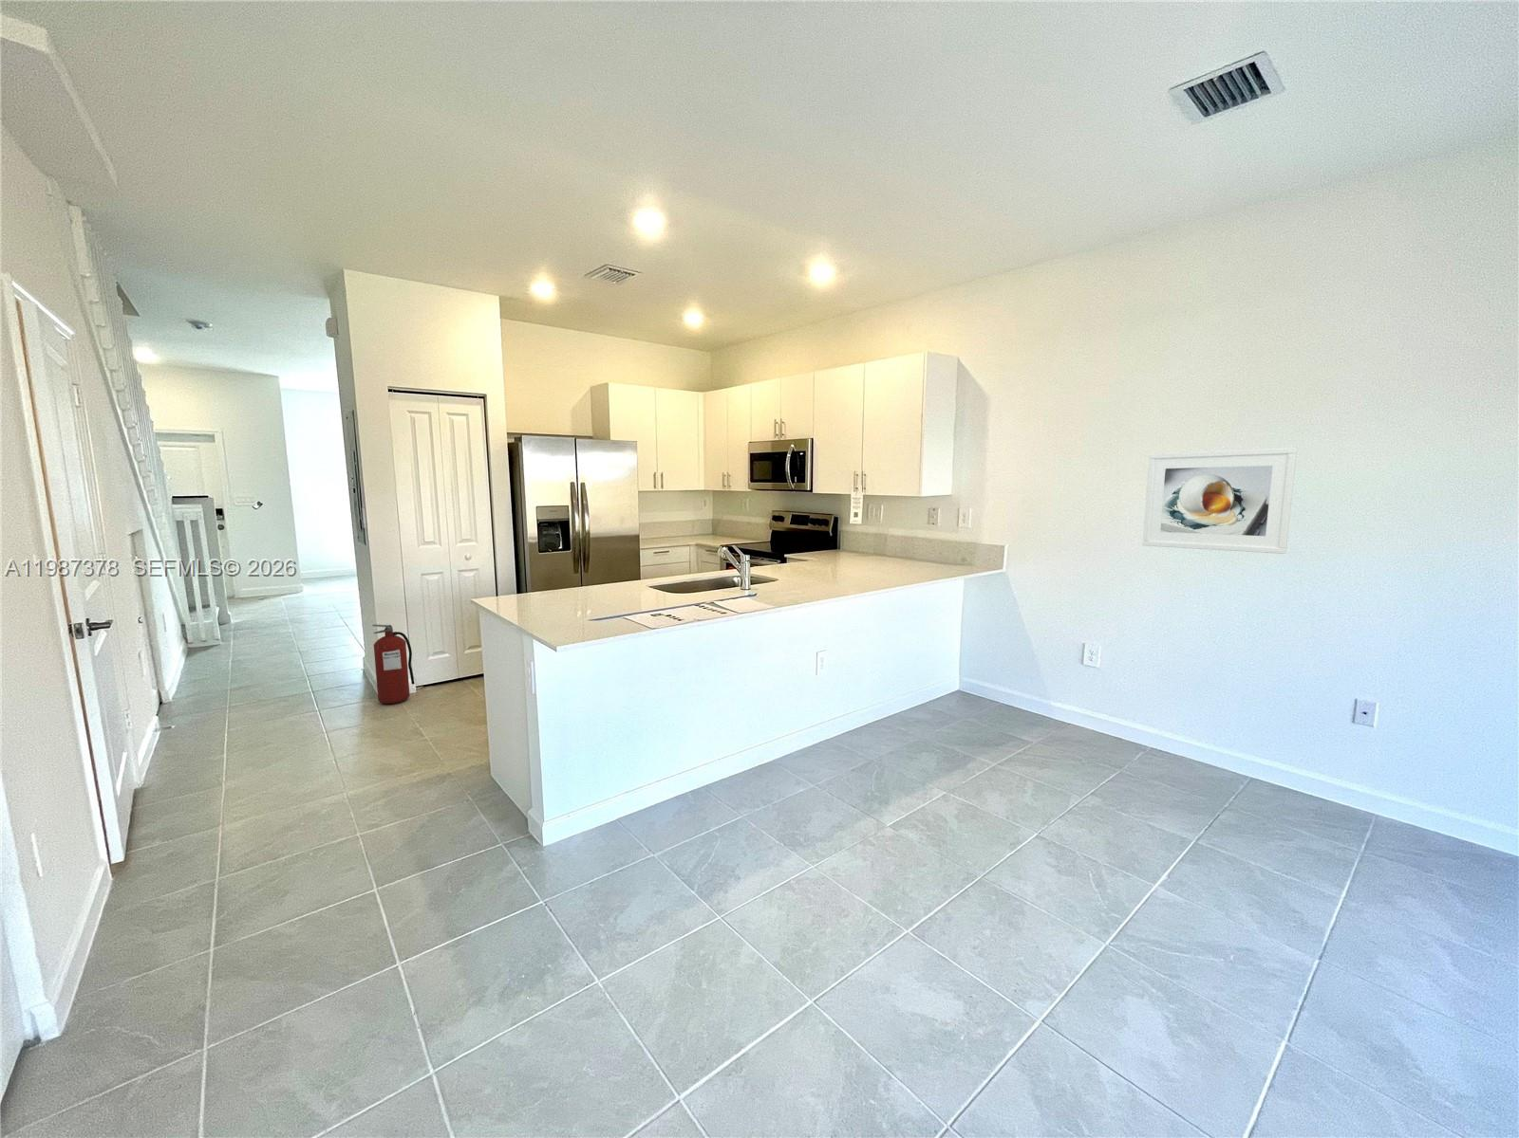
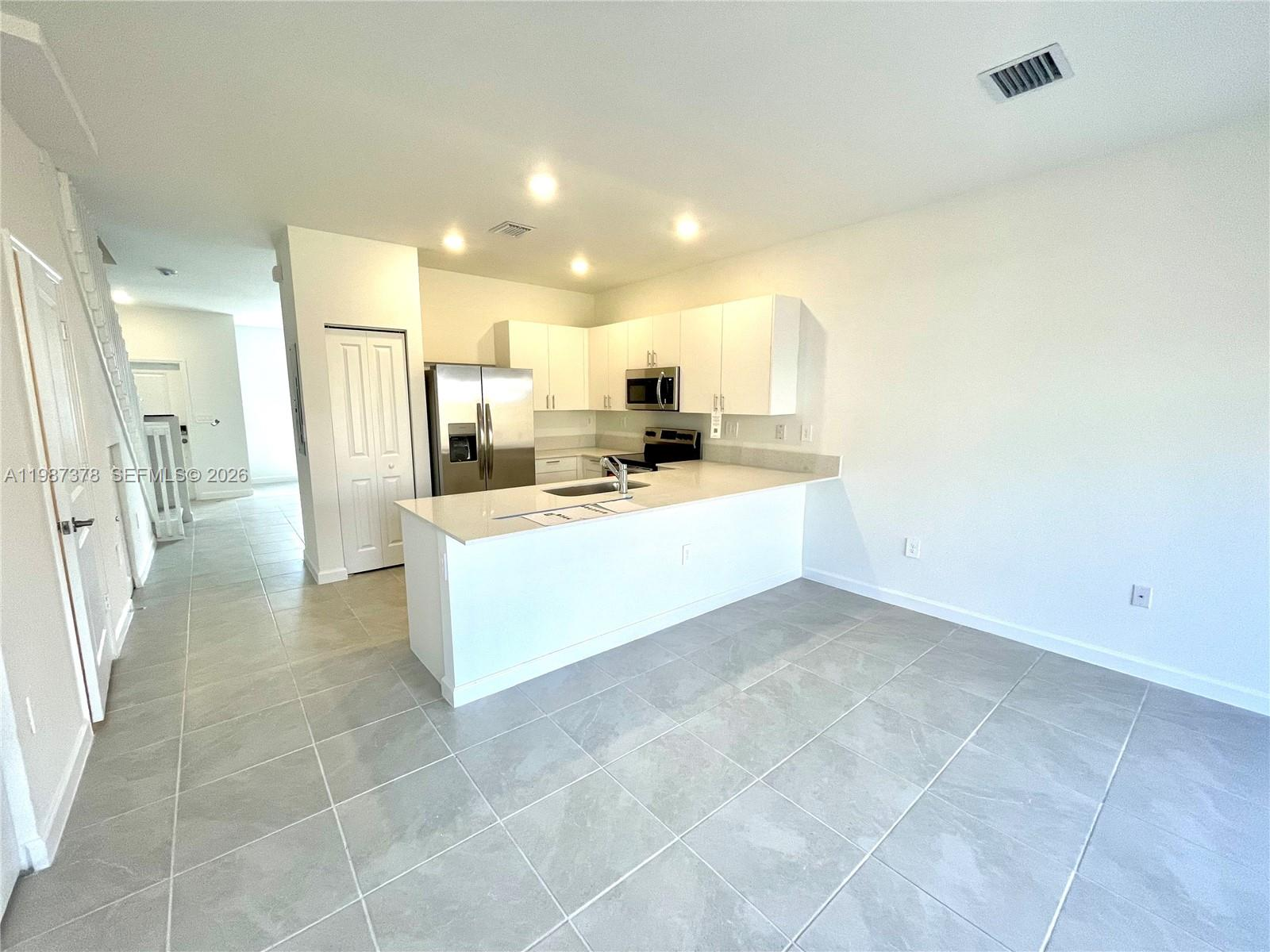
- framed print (1213, 500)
- fire extinguisher (394, 661)
